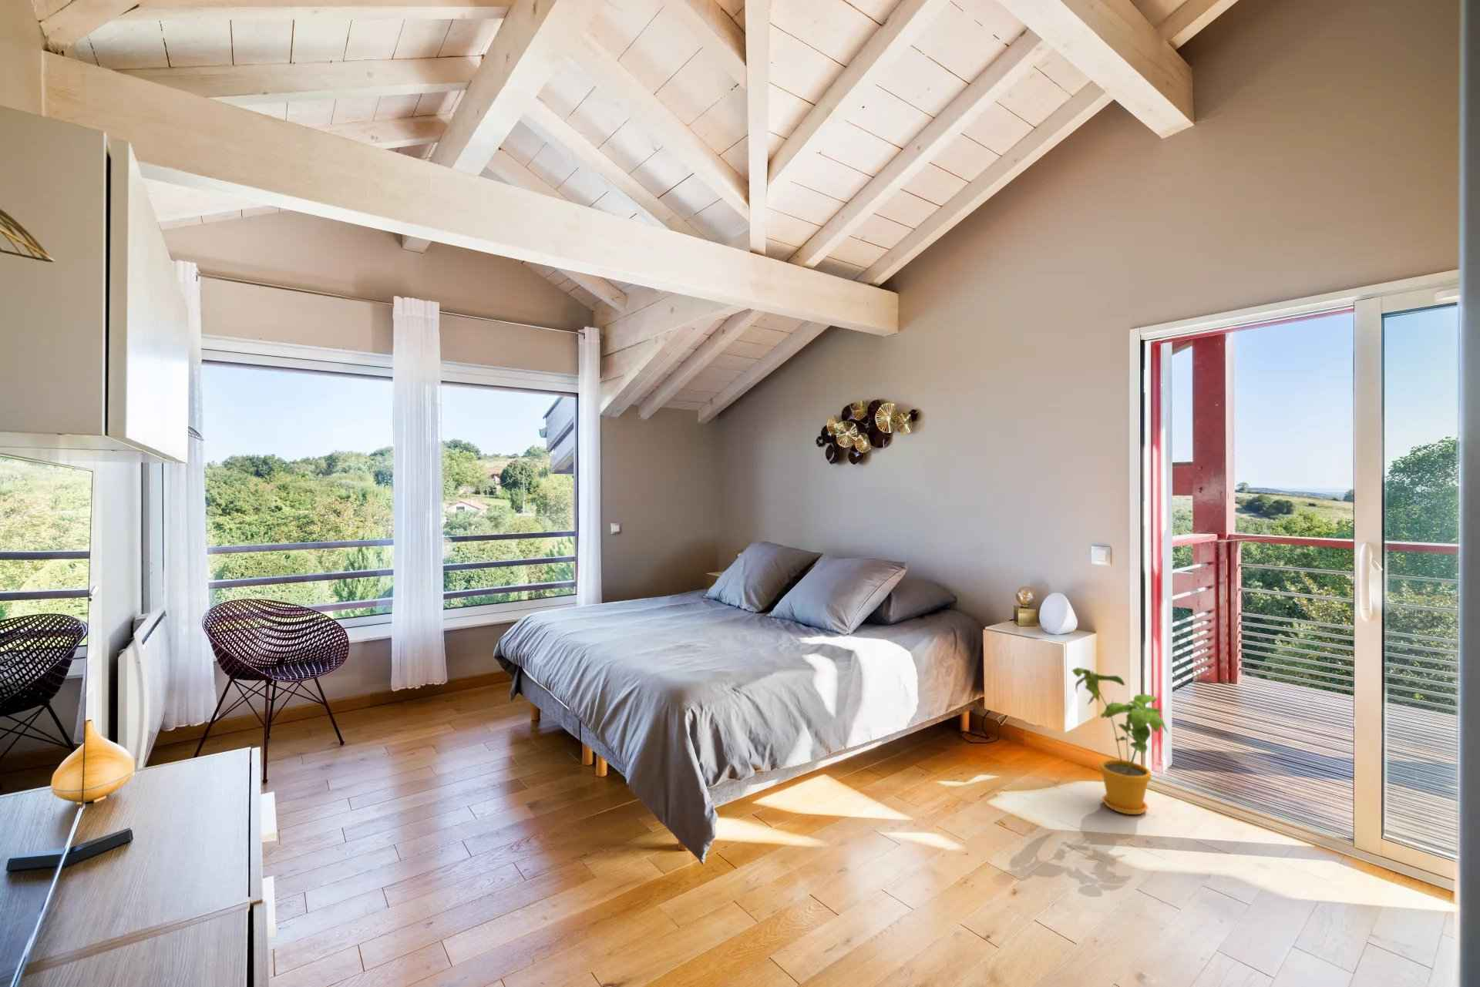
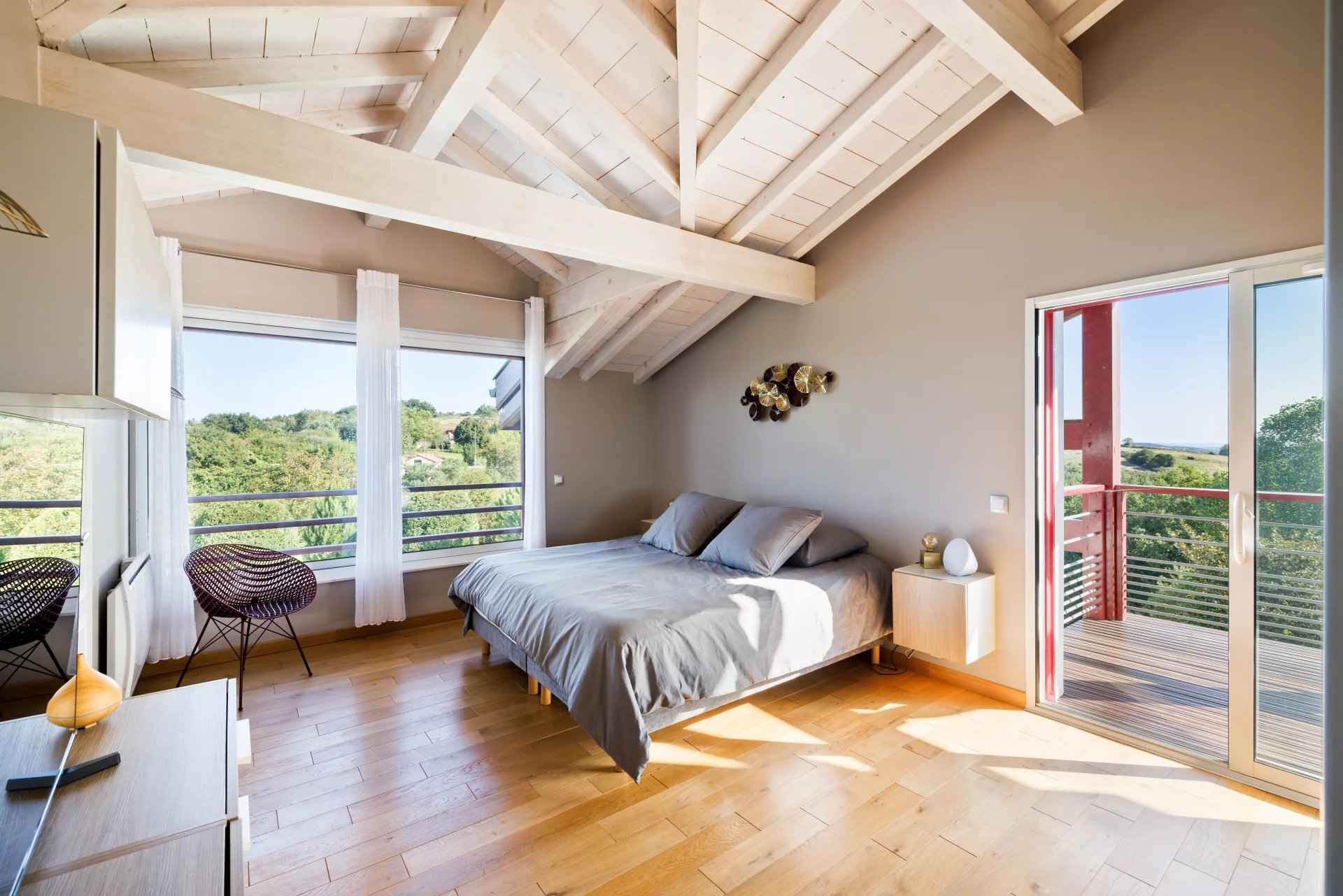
- house plant (1130, 735)
